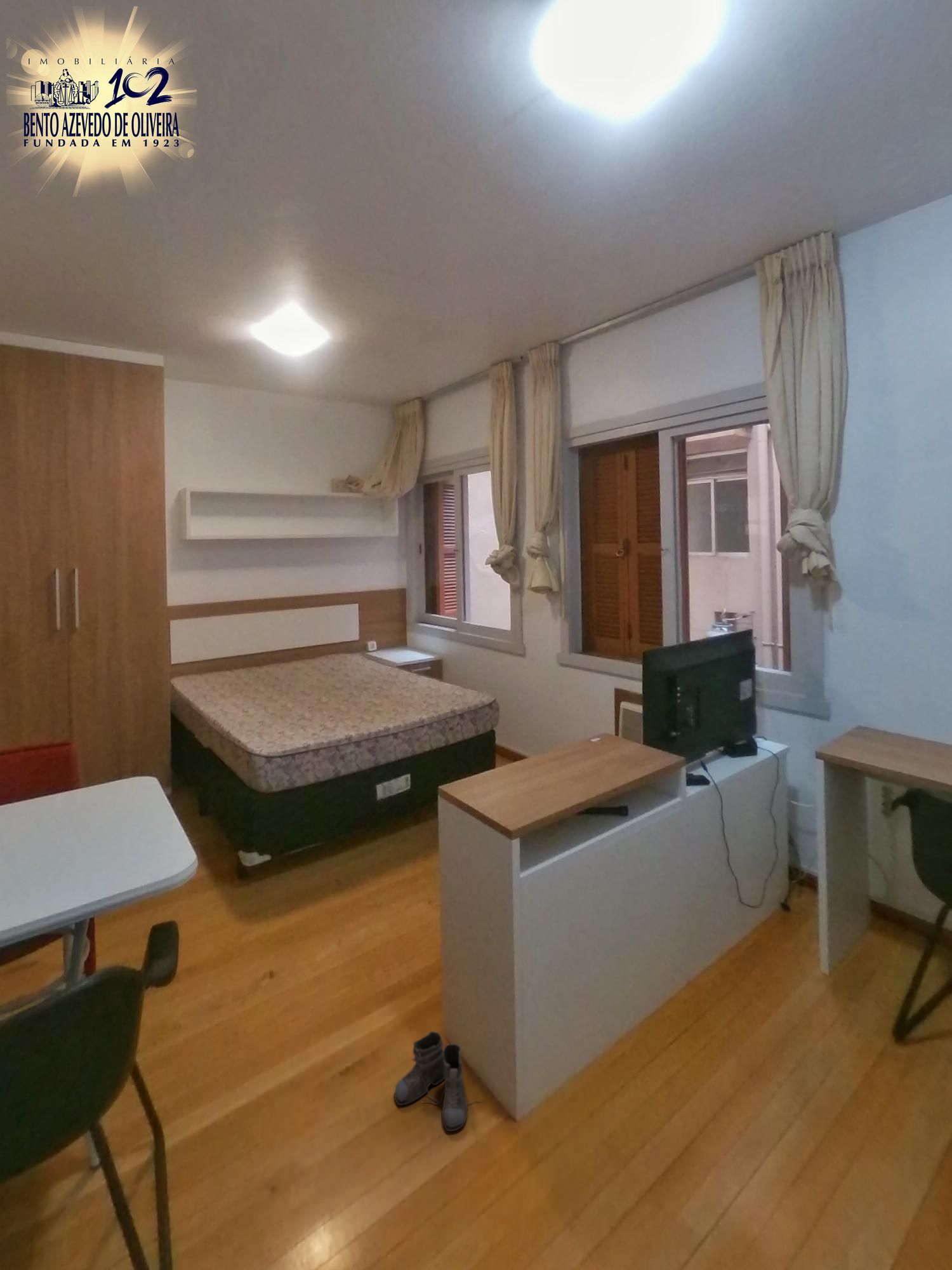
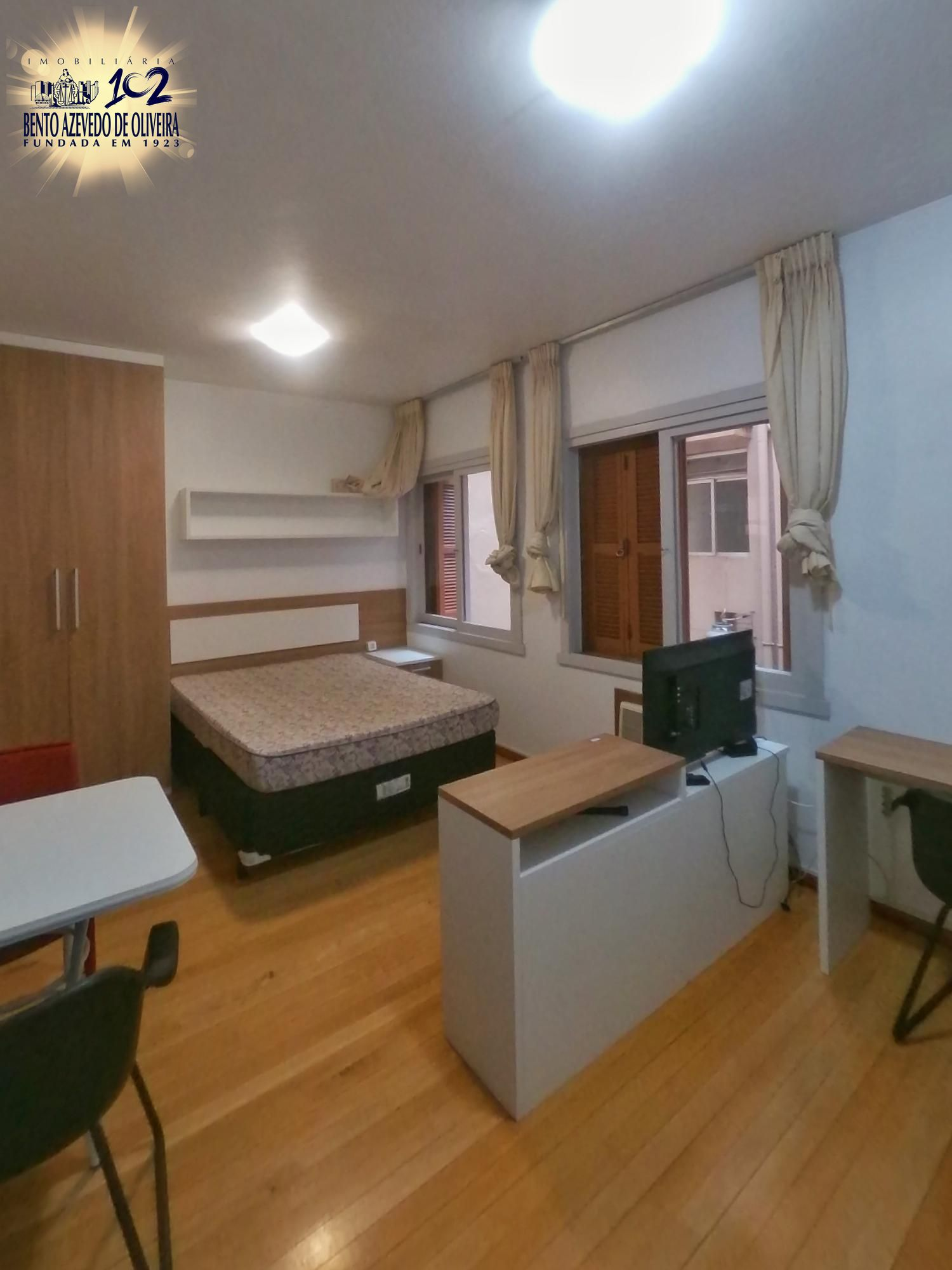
- boots (433, 1074)
